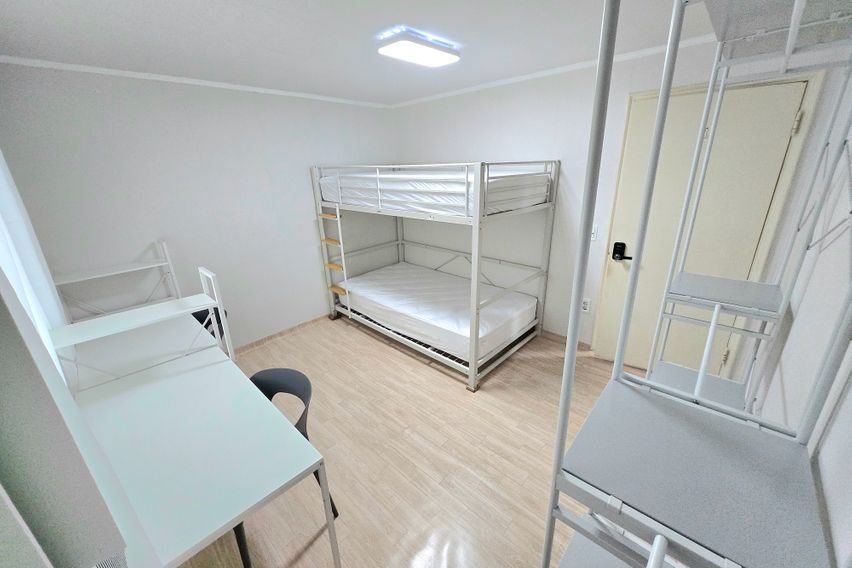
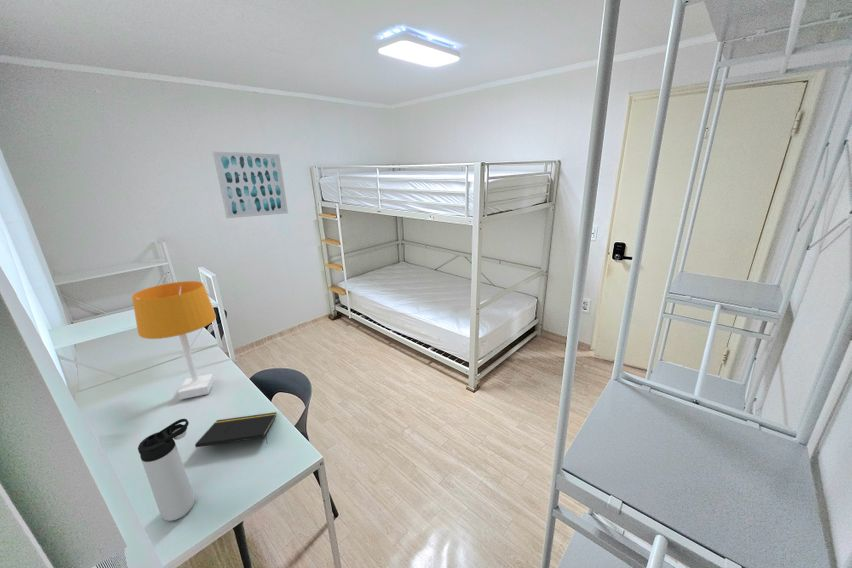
+ wall art (253, 185)
+ thermos bottle (175, 469)
+ desk lamp (184, 342)
+ notepad (239, 428)
